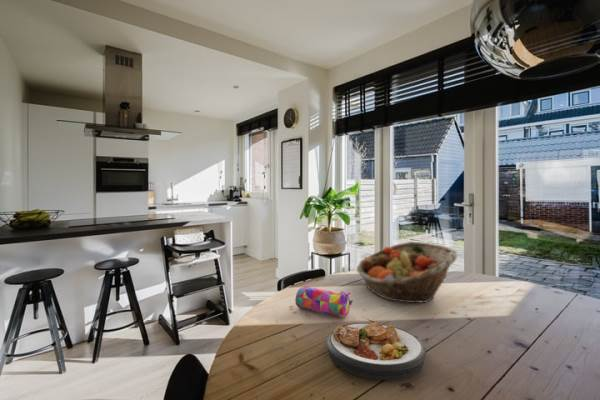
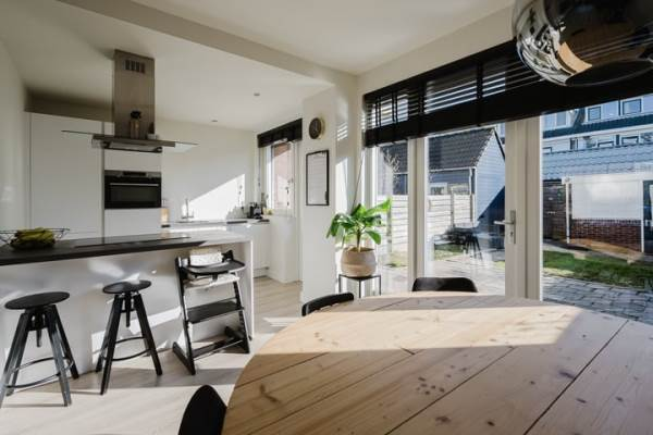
- fruit basket (403, 268)
- plate (374, 343)
- pencil case (323, 300)
